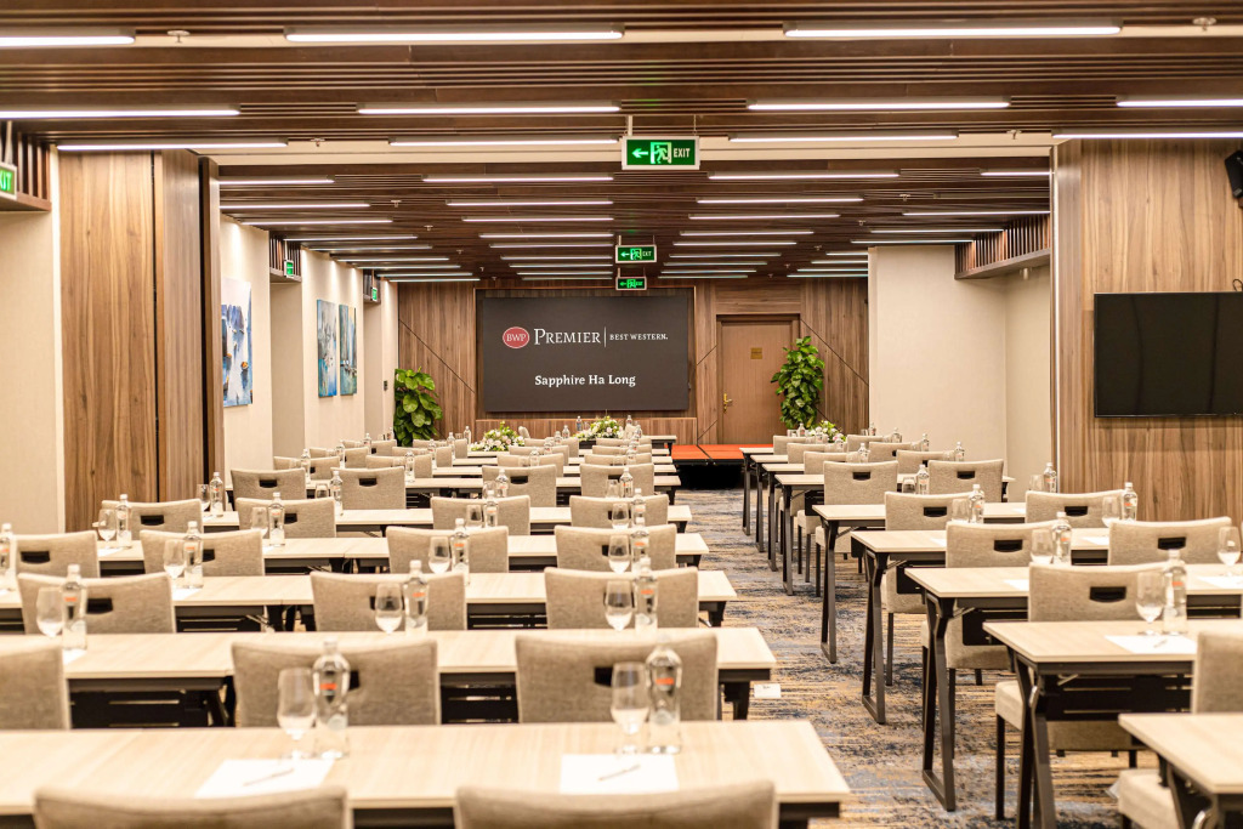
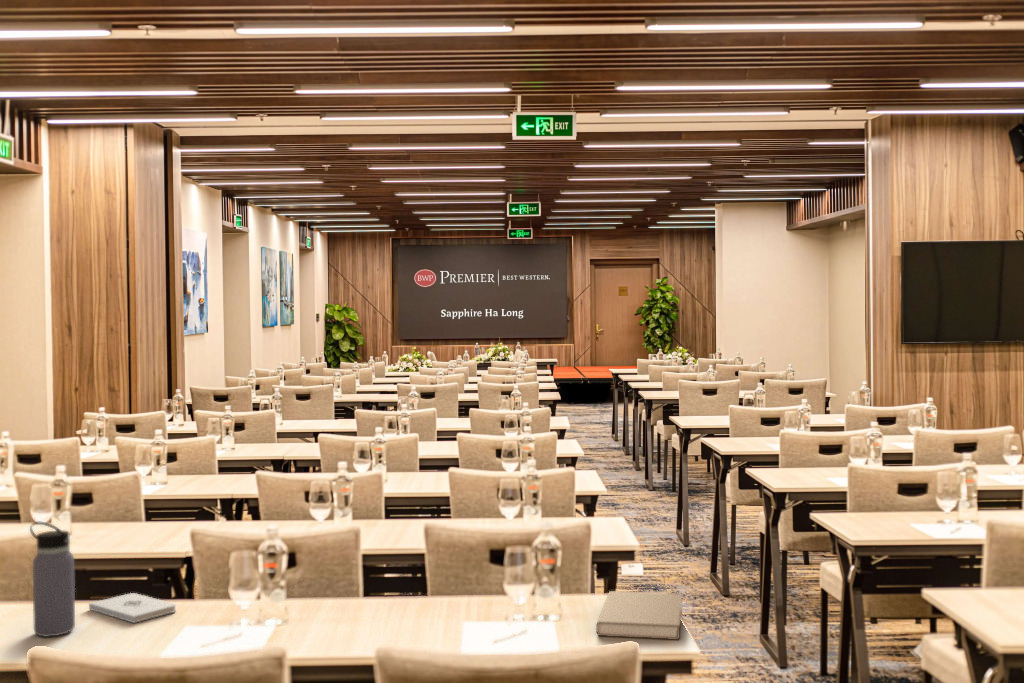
+ notepad (133, 607)
+ water bottle (52, 575)
+ book (641, 613)
